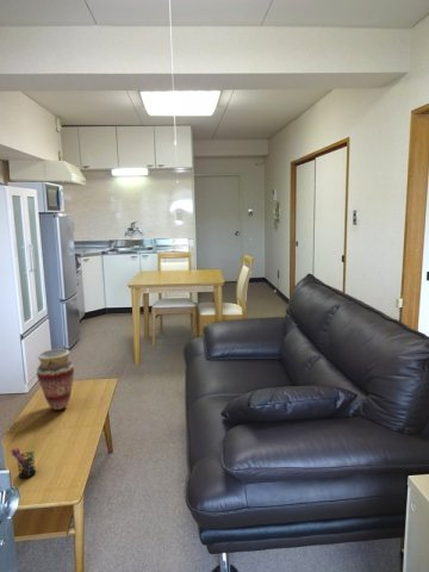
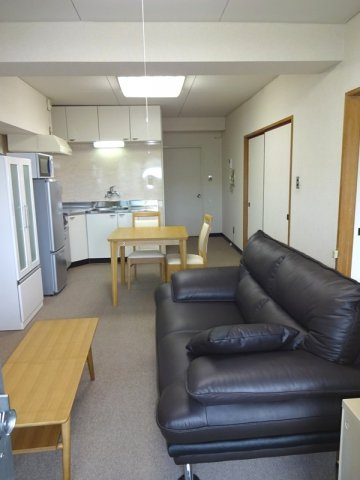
- pen holder (26, 459)
- vase (56, 380)
